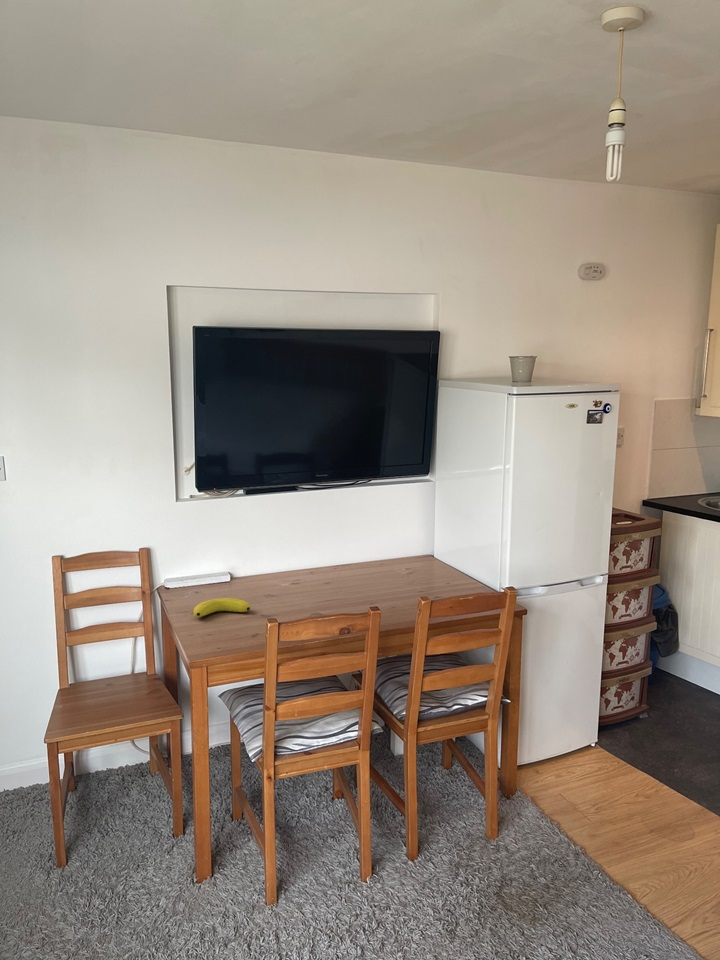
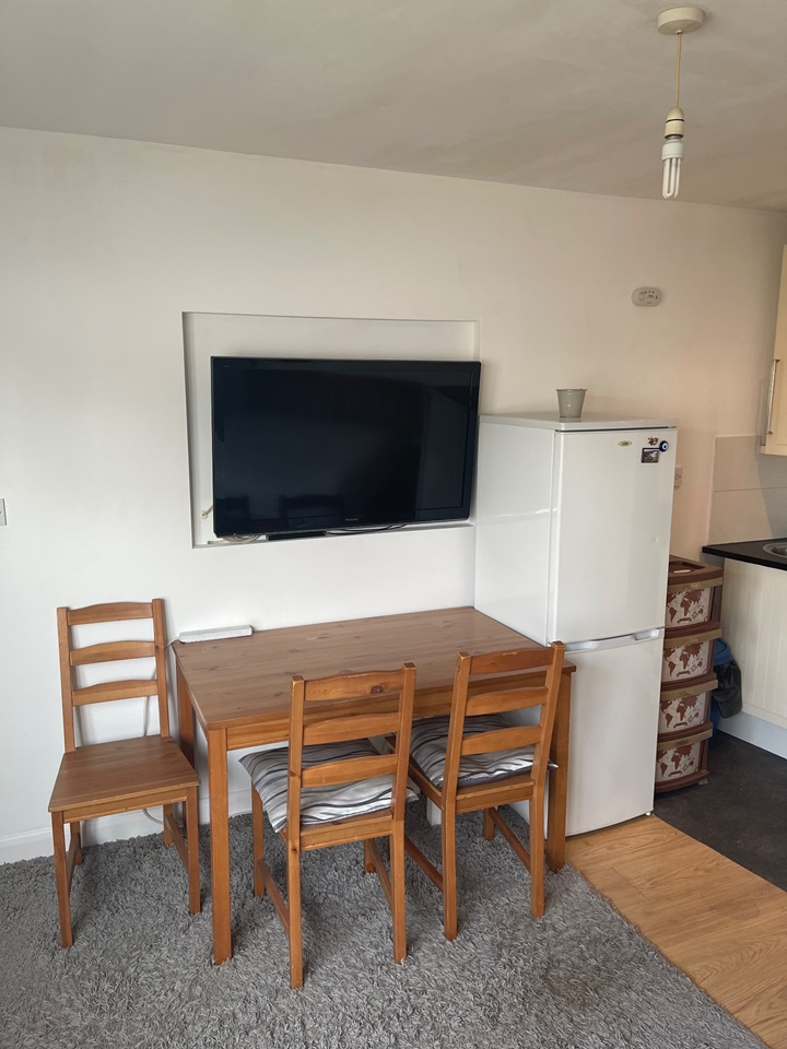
- fruit (220, 606)
